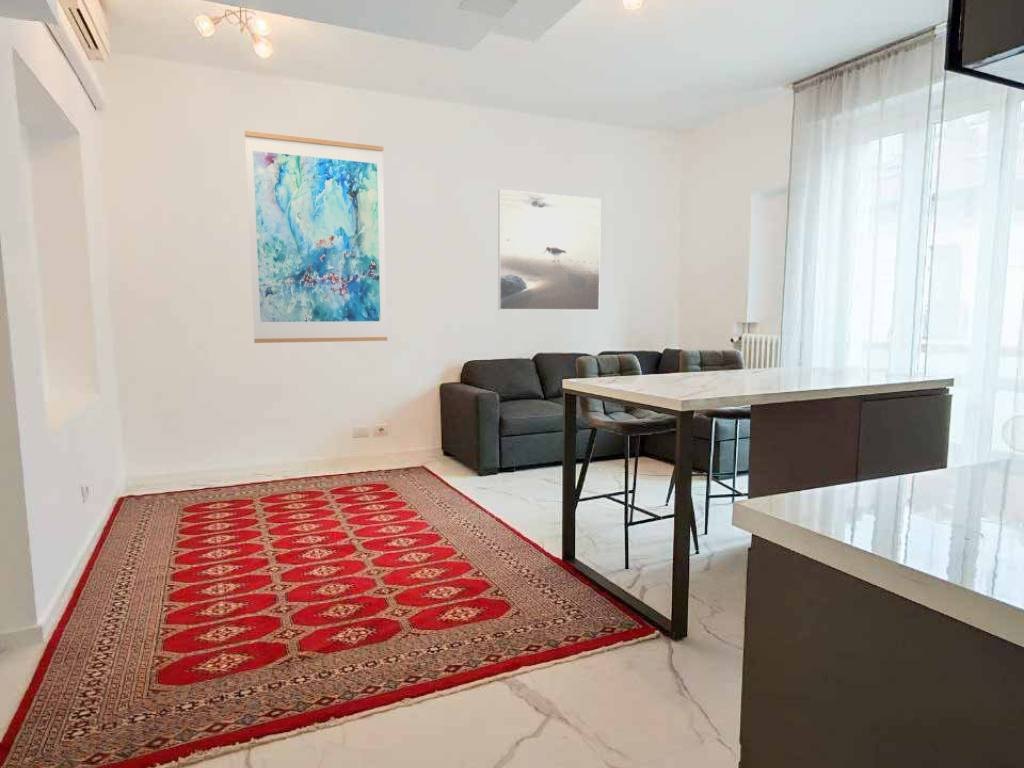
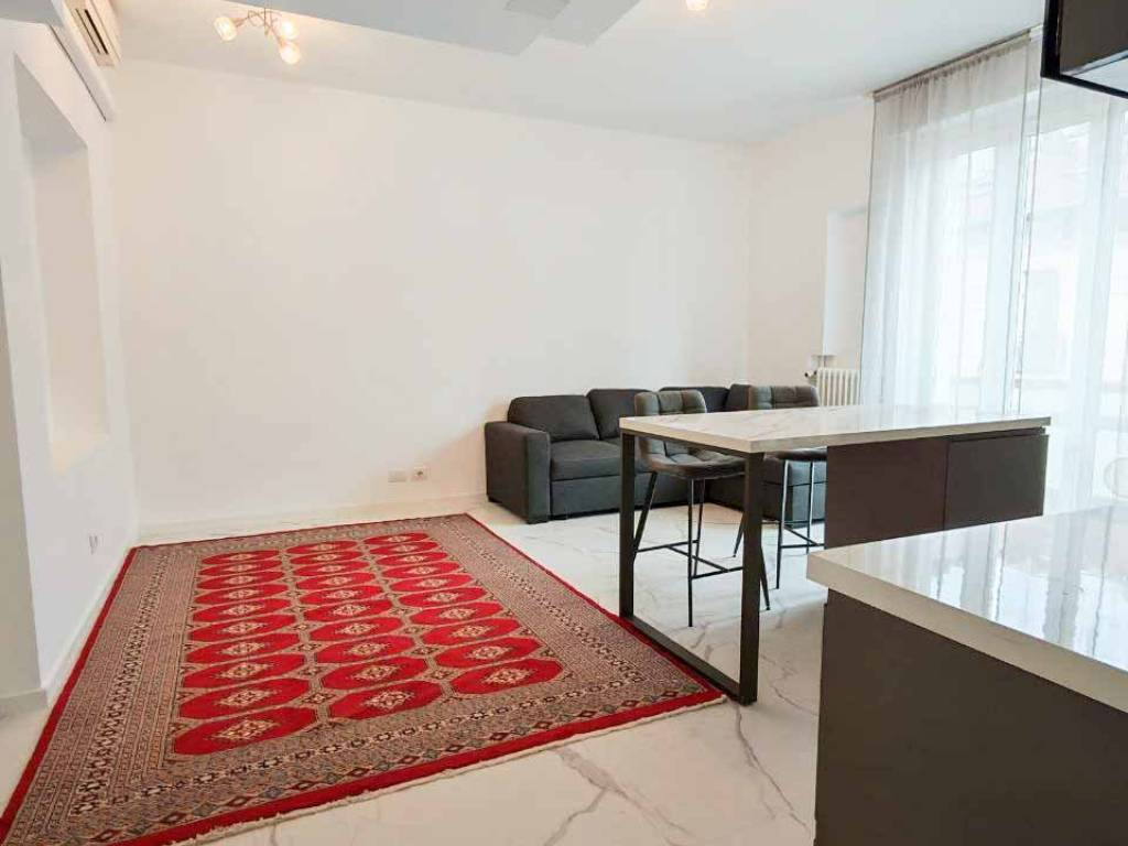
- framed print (551, 252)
- wall art (320, 242)
